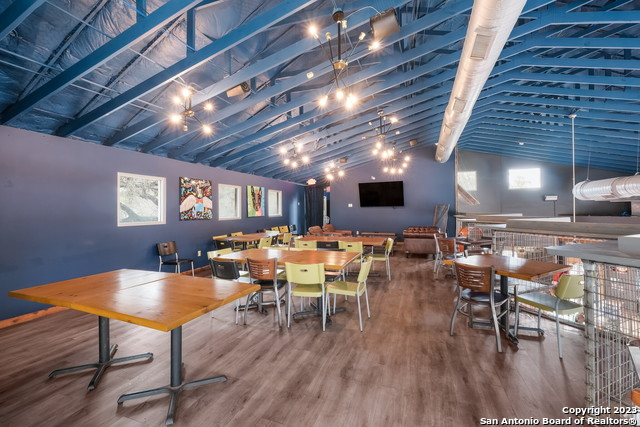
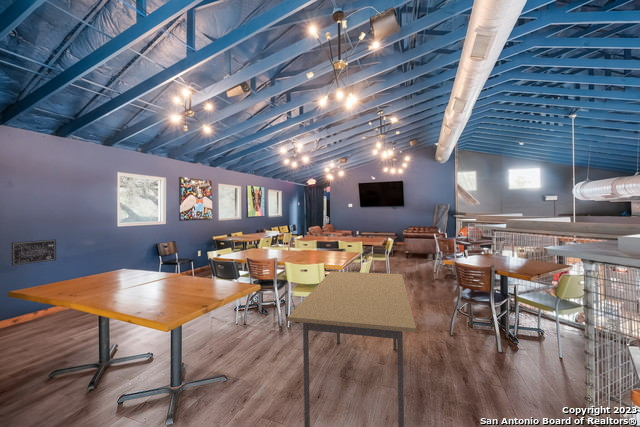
+ wall art (35, 251)
+ dining table (359, 334)
